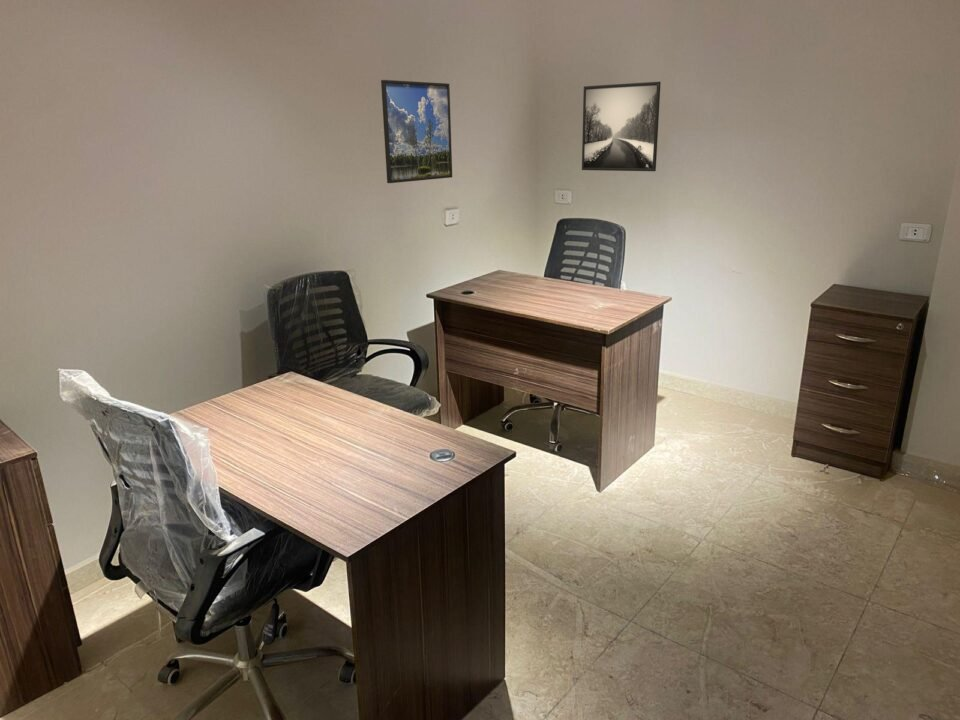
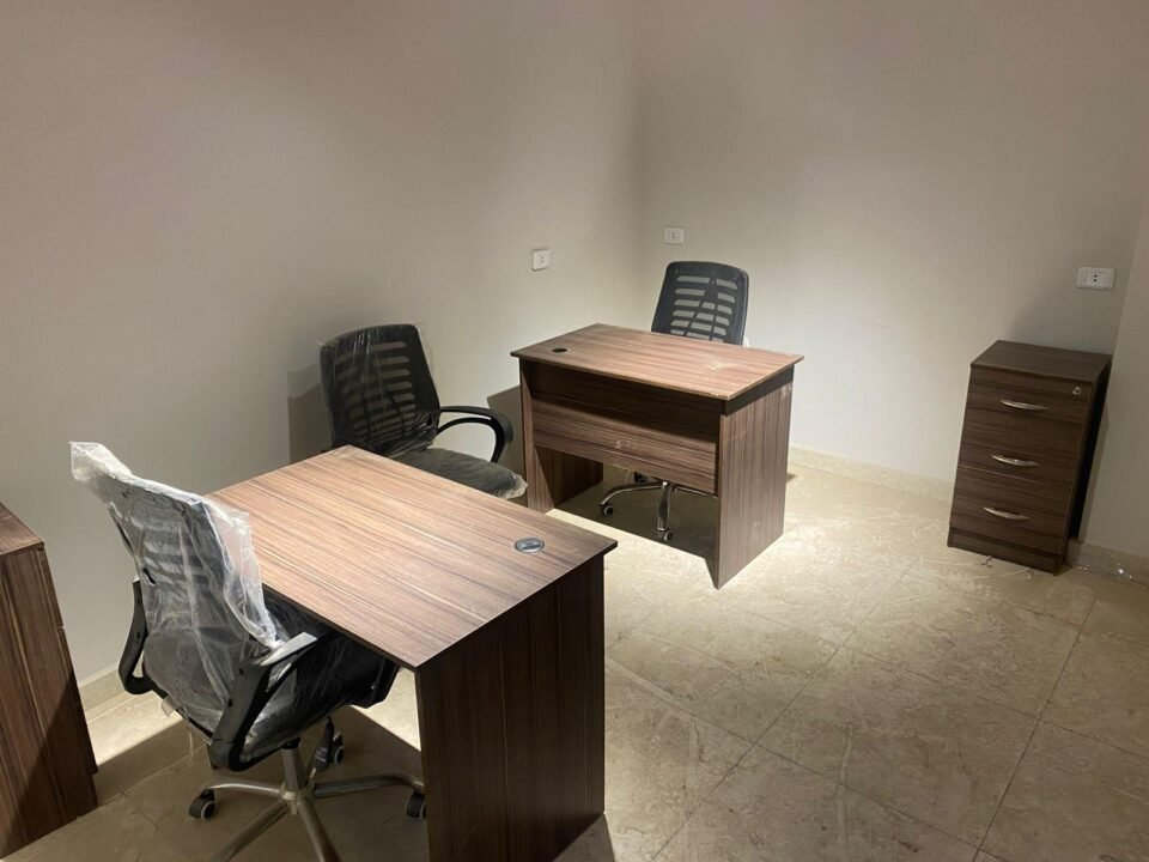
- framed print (619, 128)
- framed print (419, 132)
